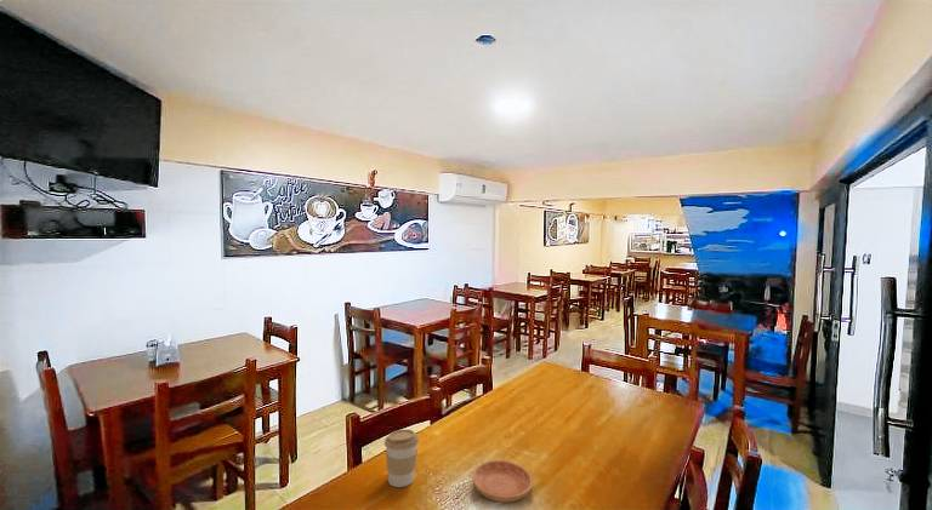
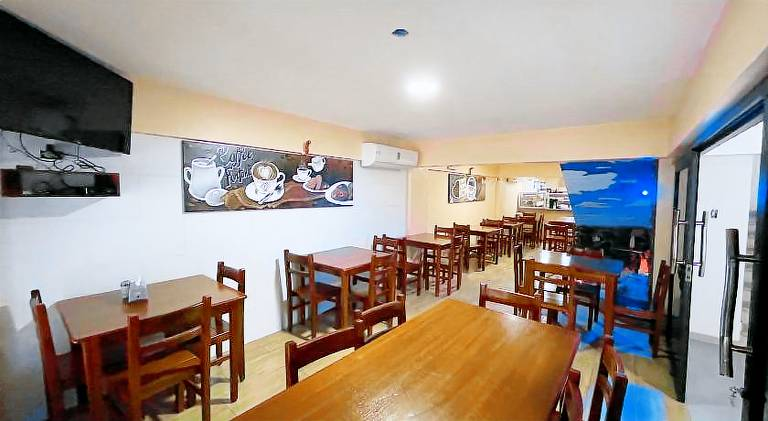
- saucer (501, 482)
- coffee cup (400, 455)
